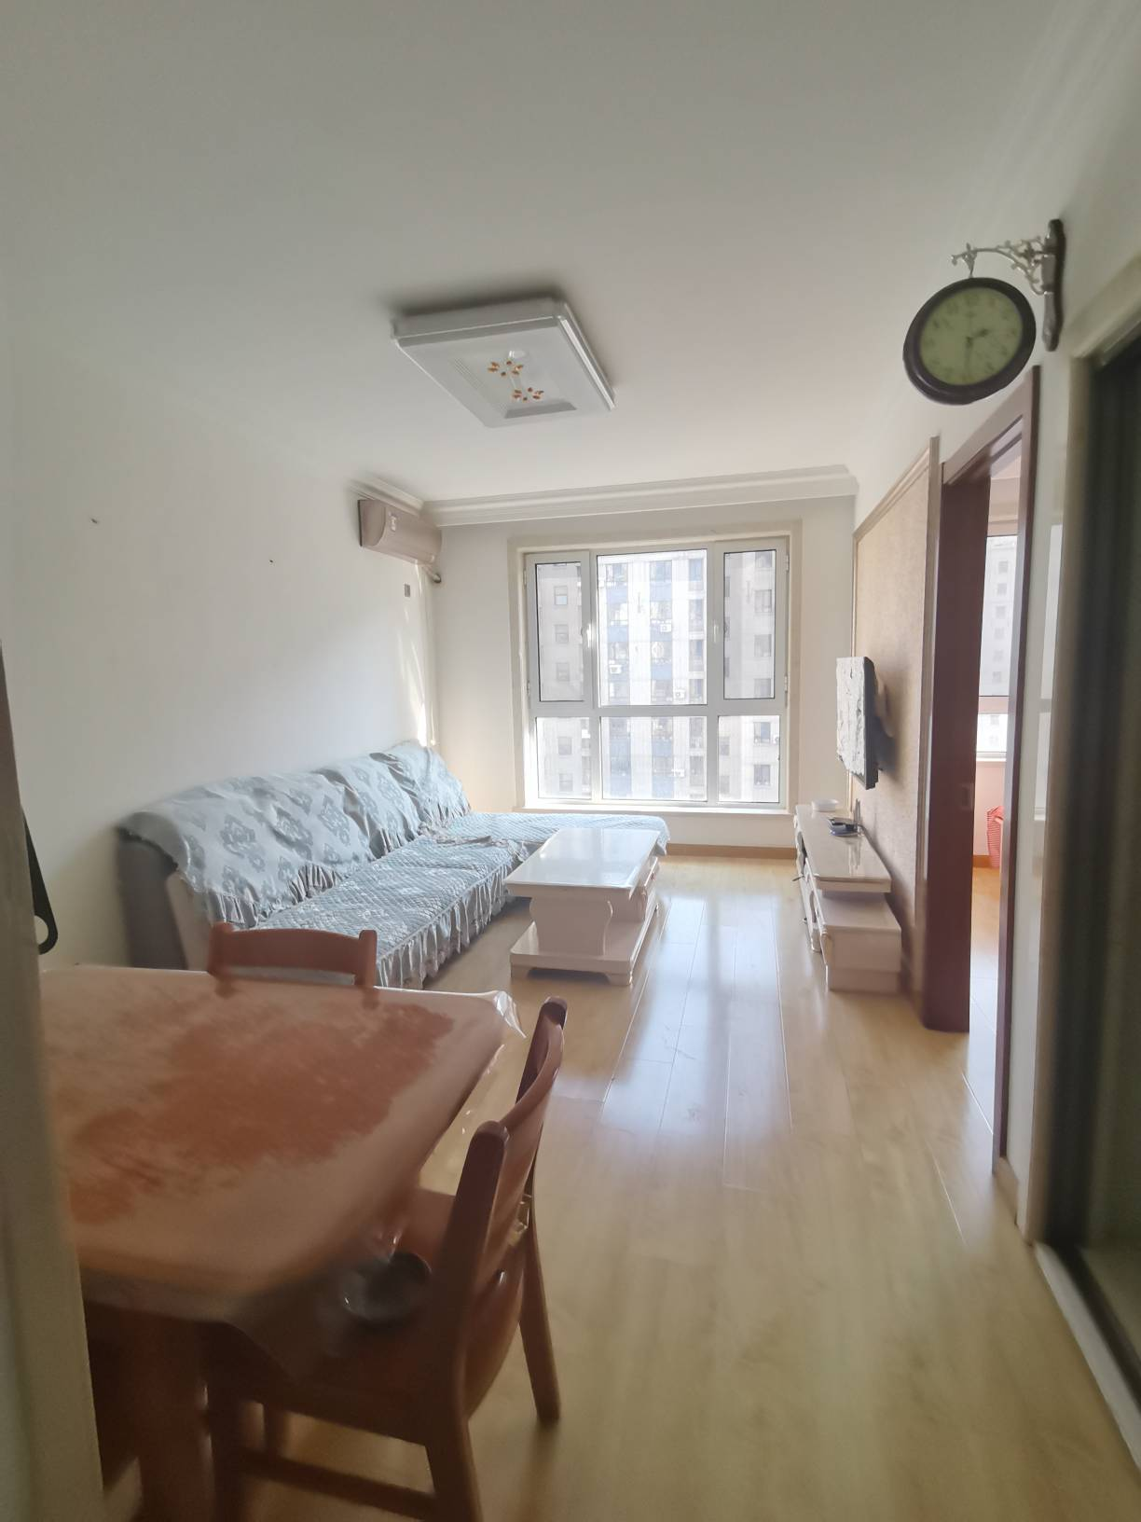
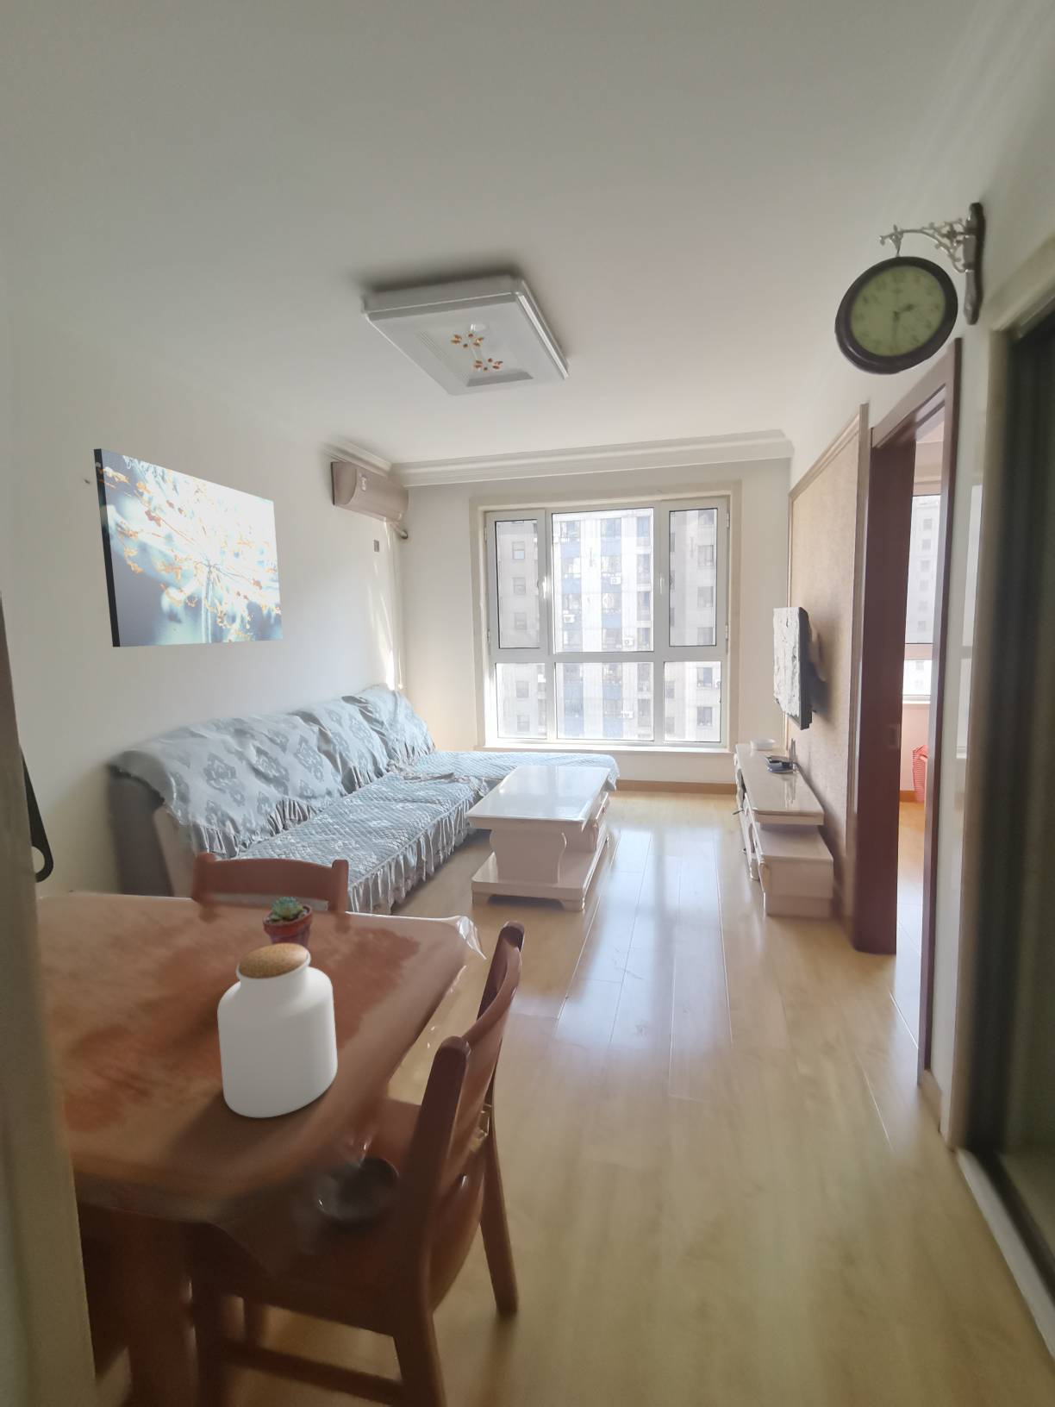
+ jar (275, 1023)
+ potted succulent (289, 926)
+ wall art (205, 562)
